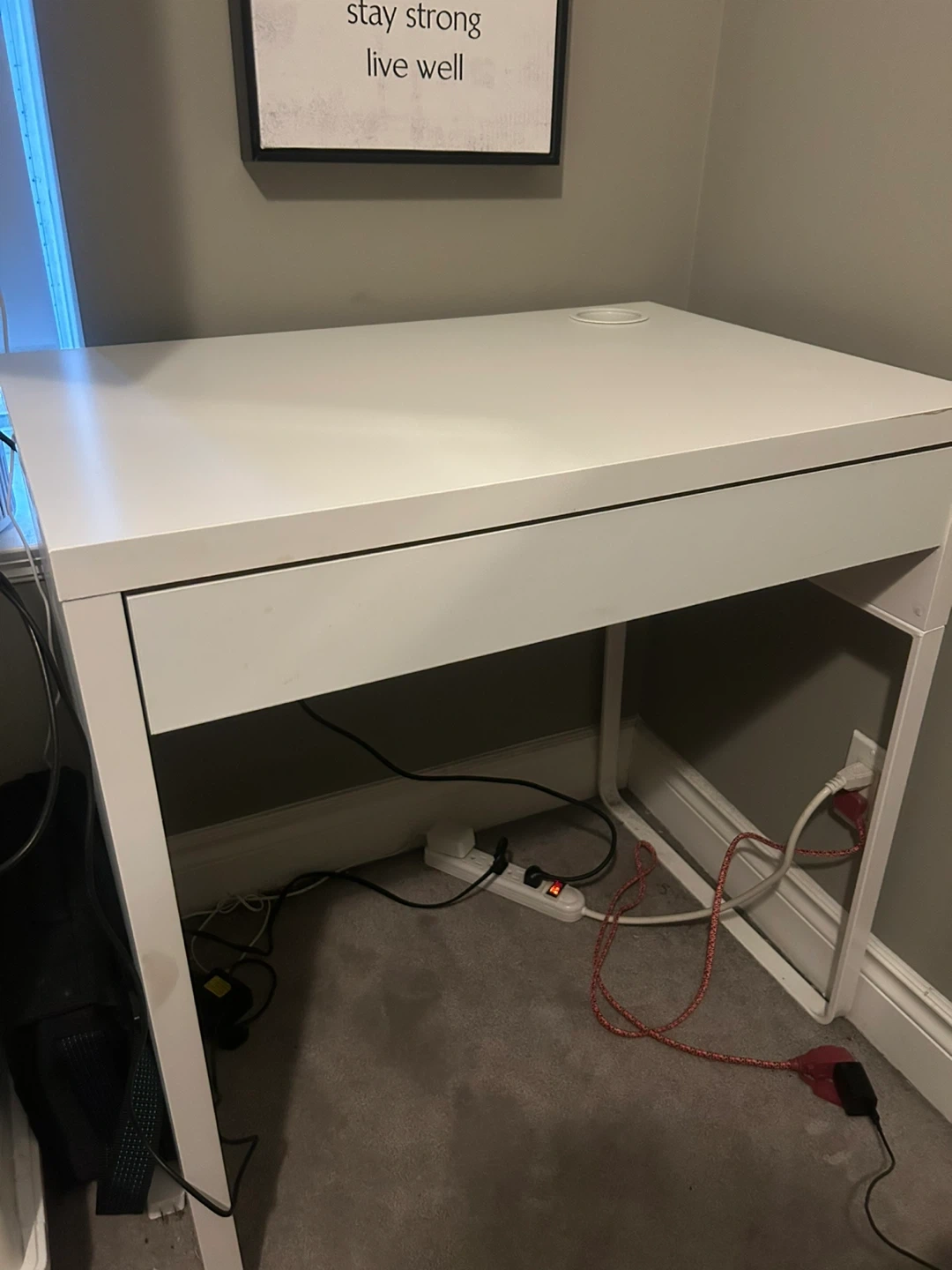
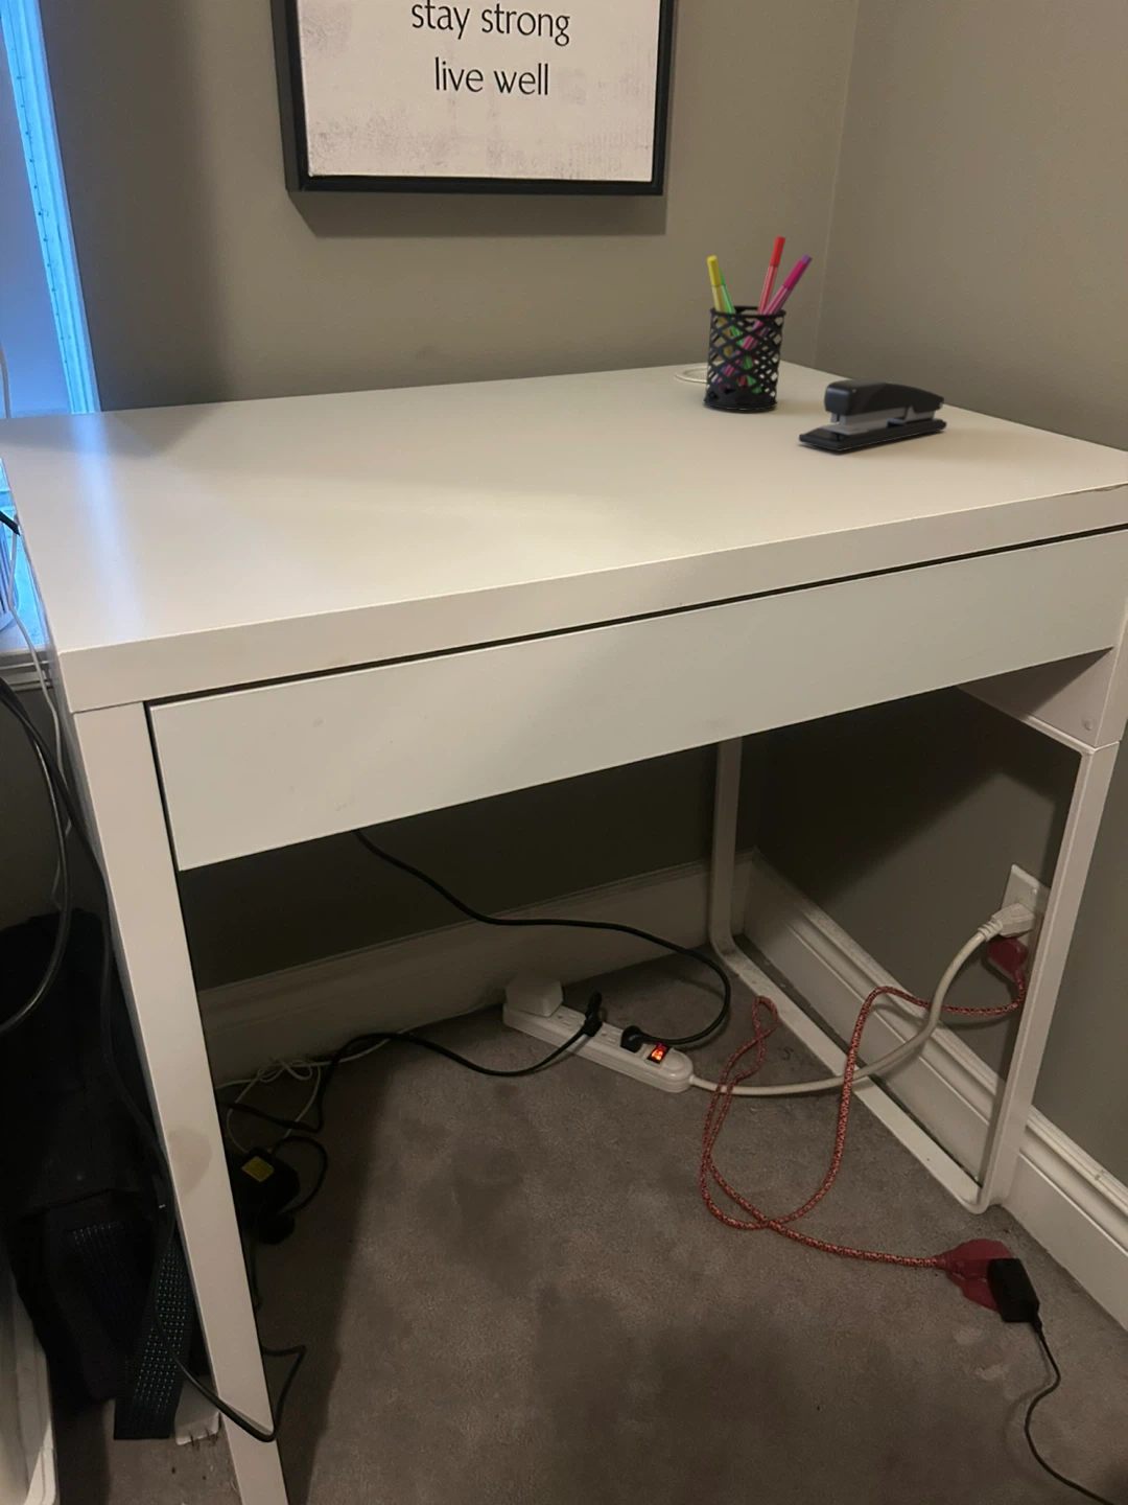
+ stapler (879, 406)
+ pen holder (743, 321)
